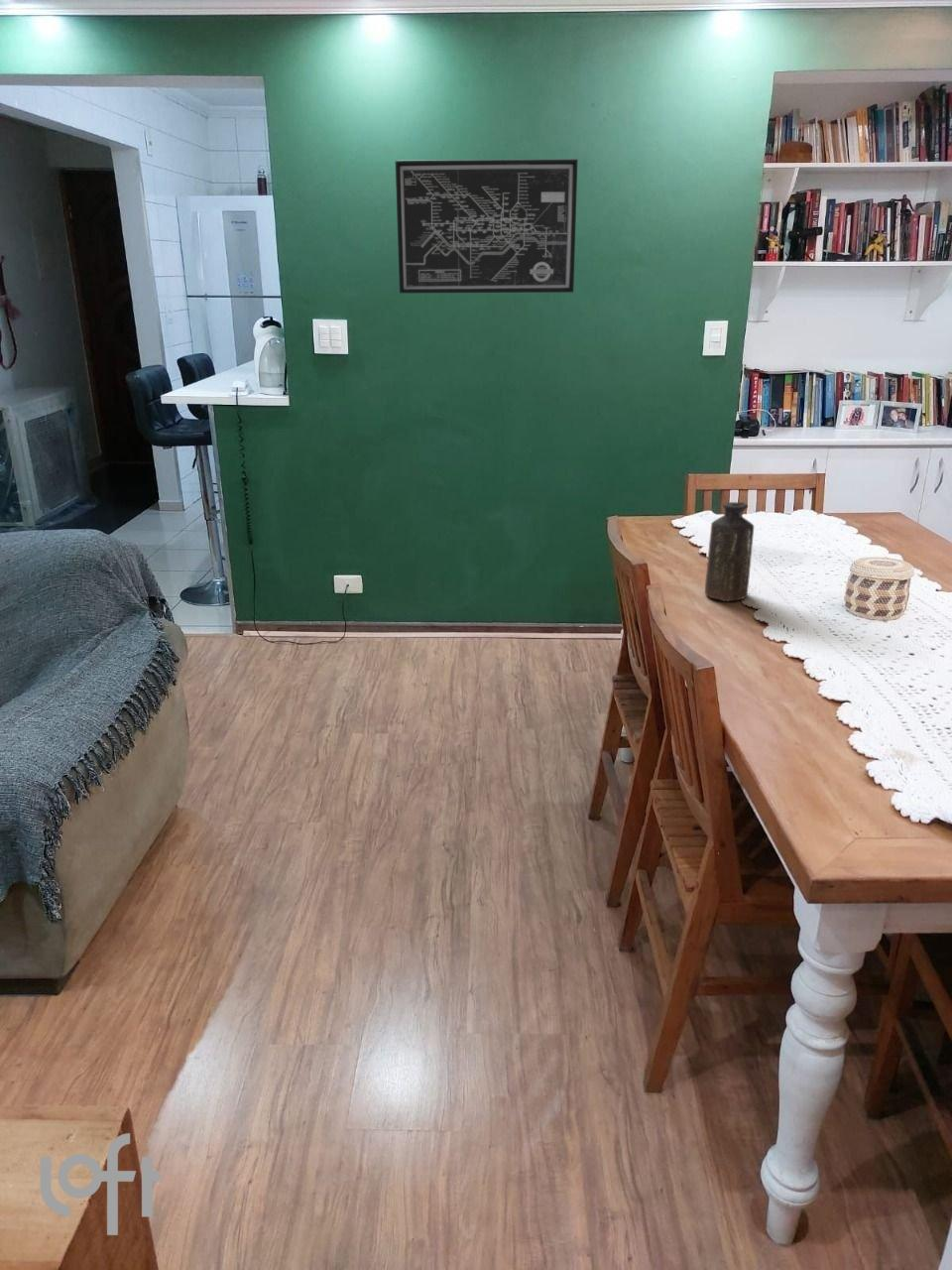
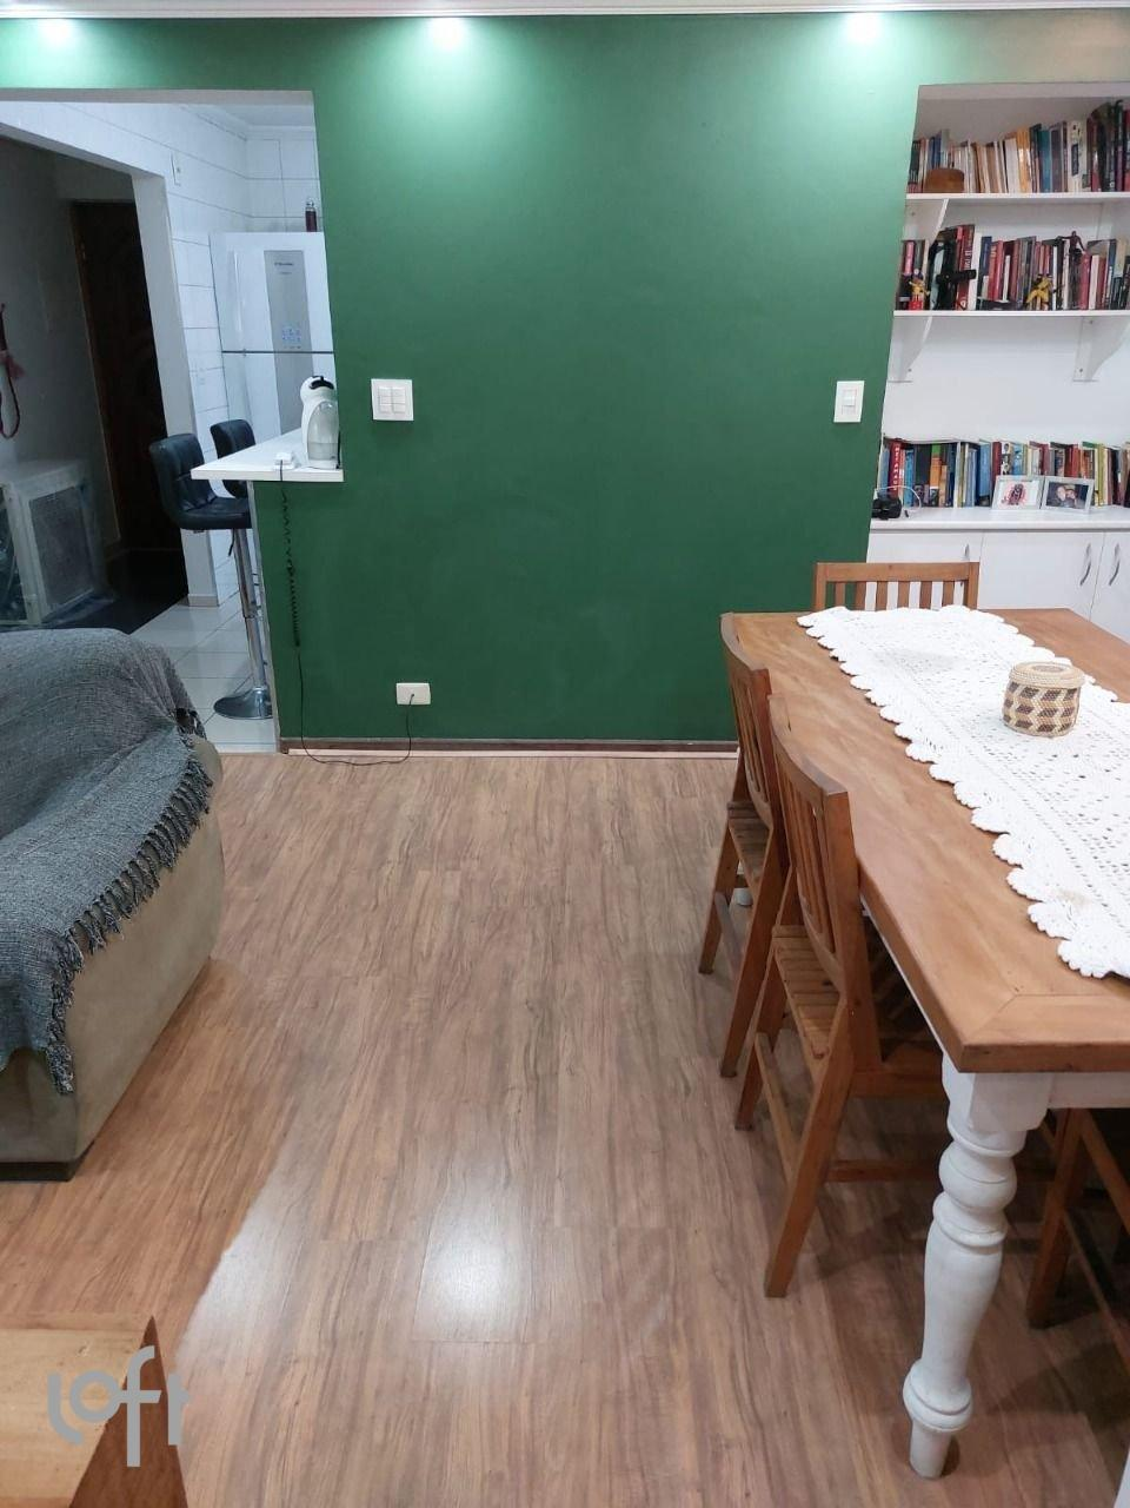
- bottle (730, 550)
- wall art (486, 228)
